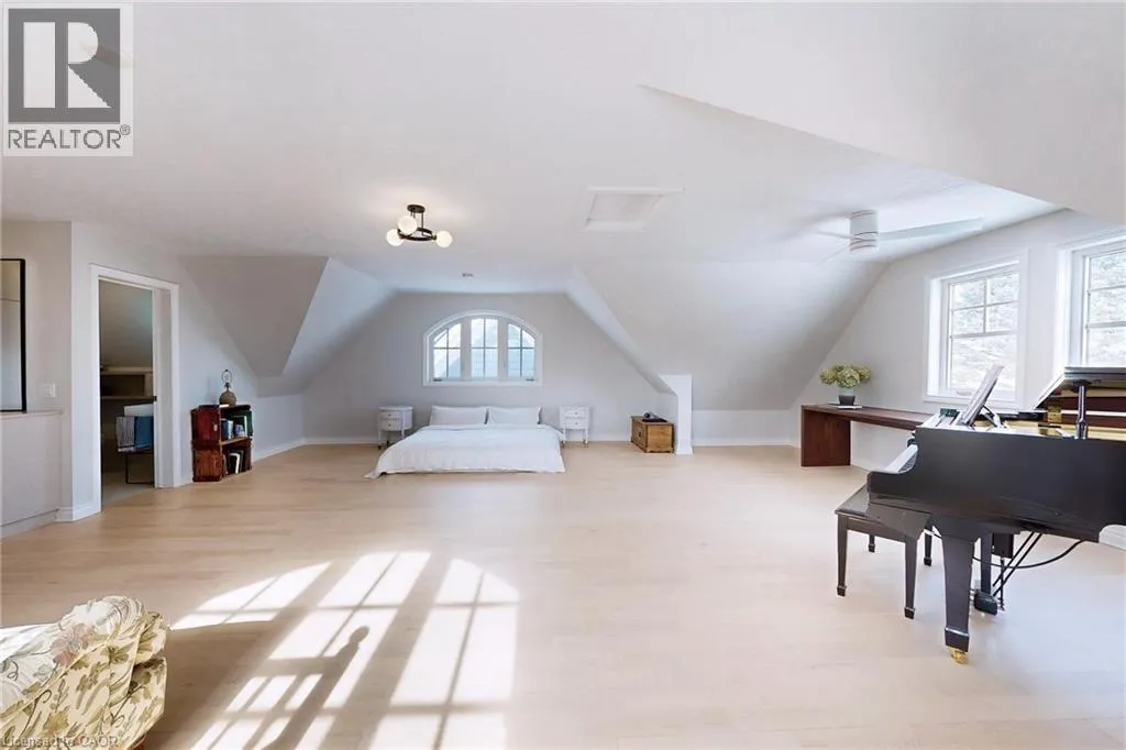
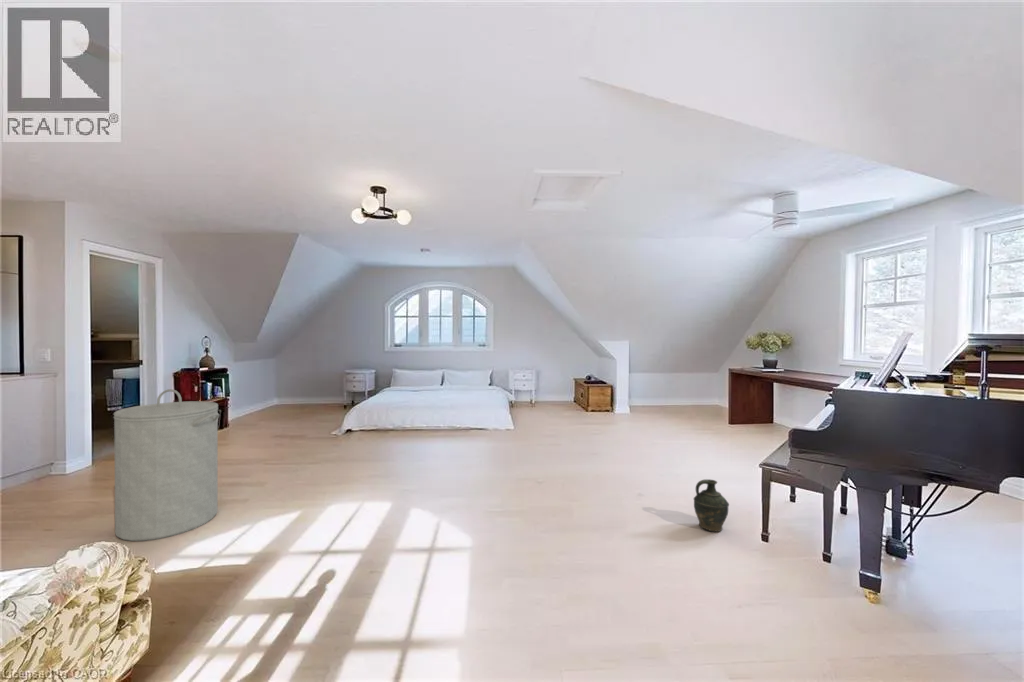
+ ceramic jug (710, 504)
+ laundry hamper (169, 455)
